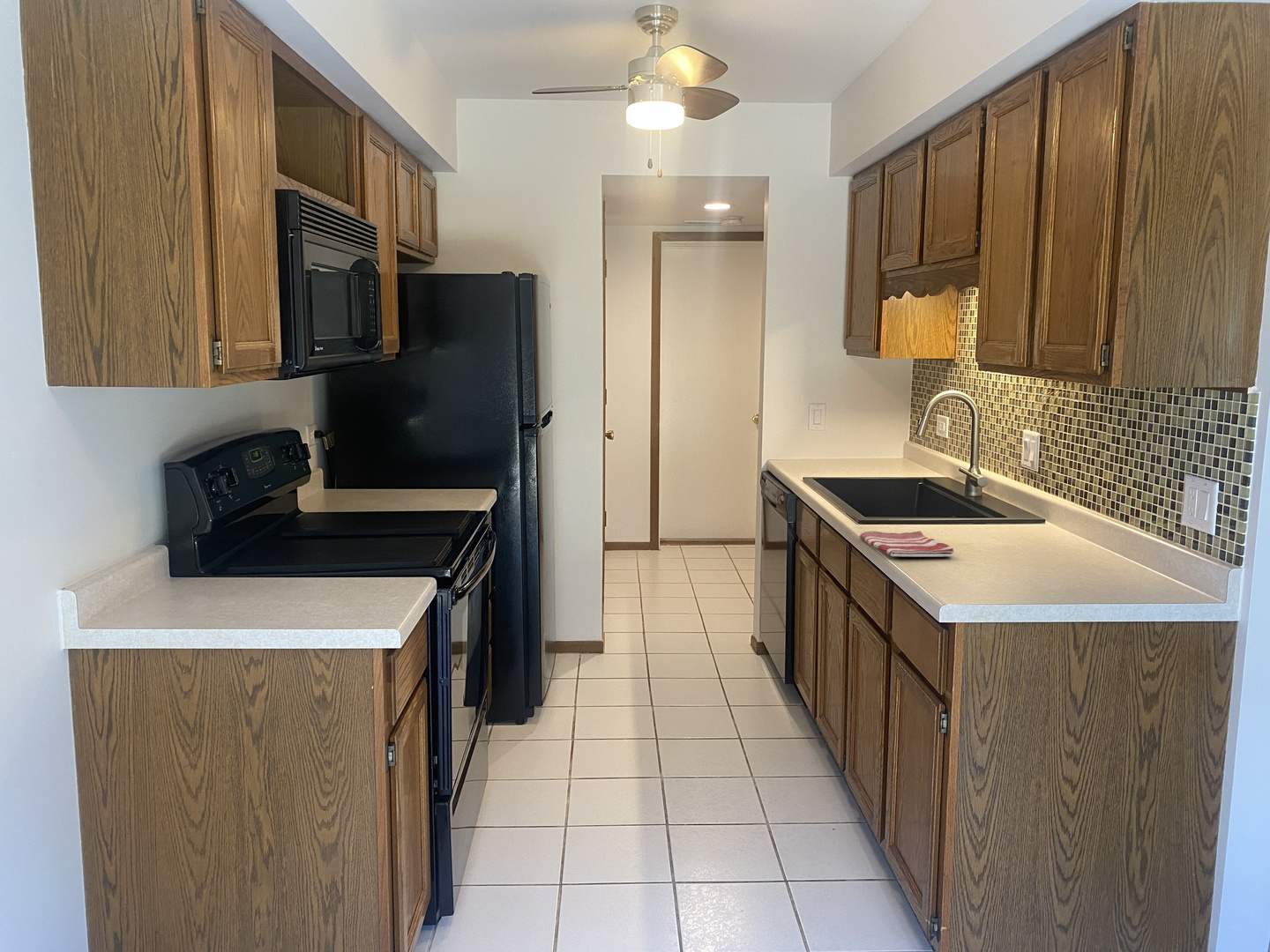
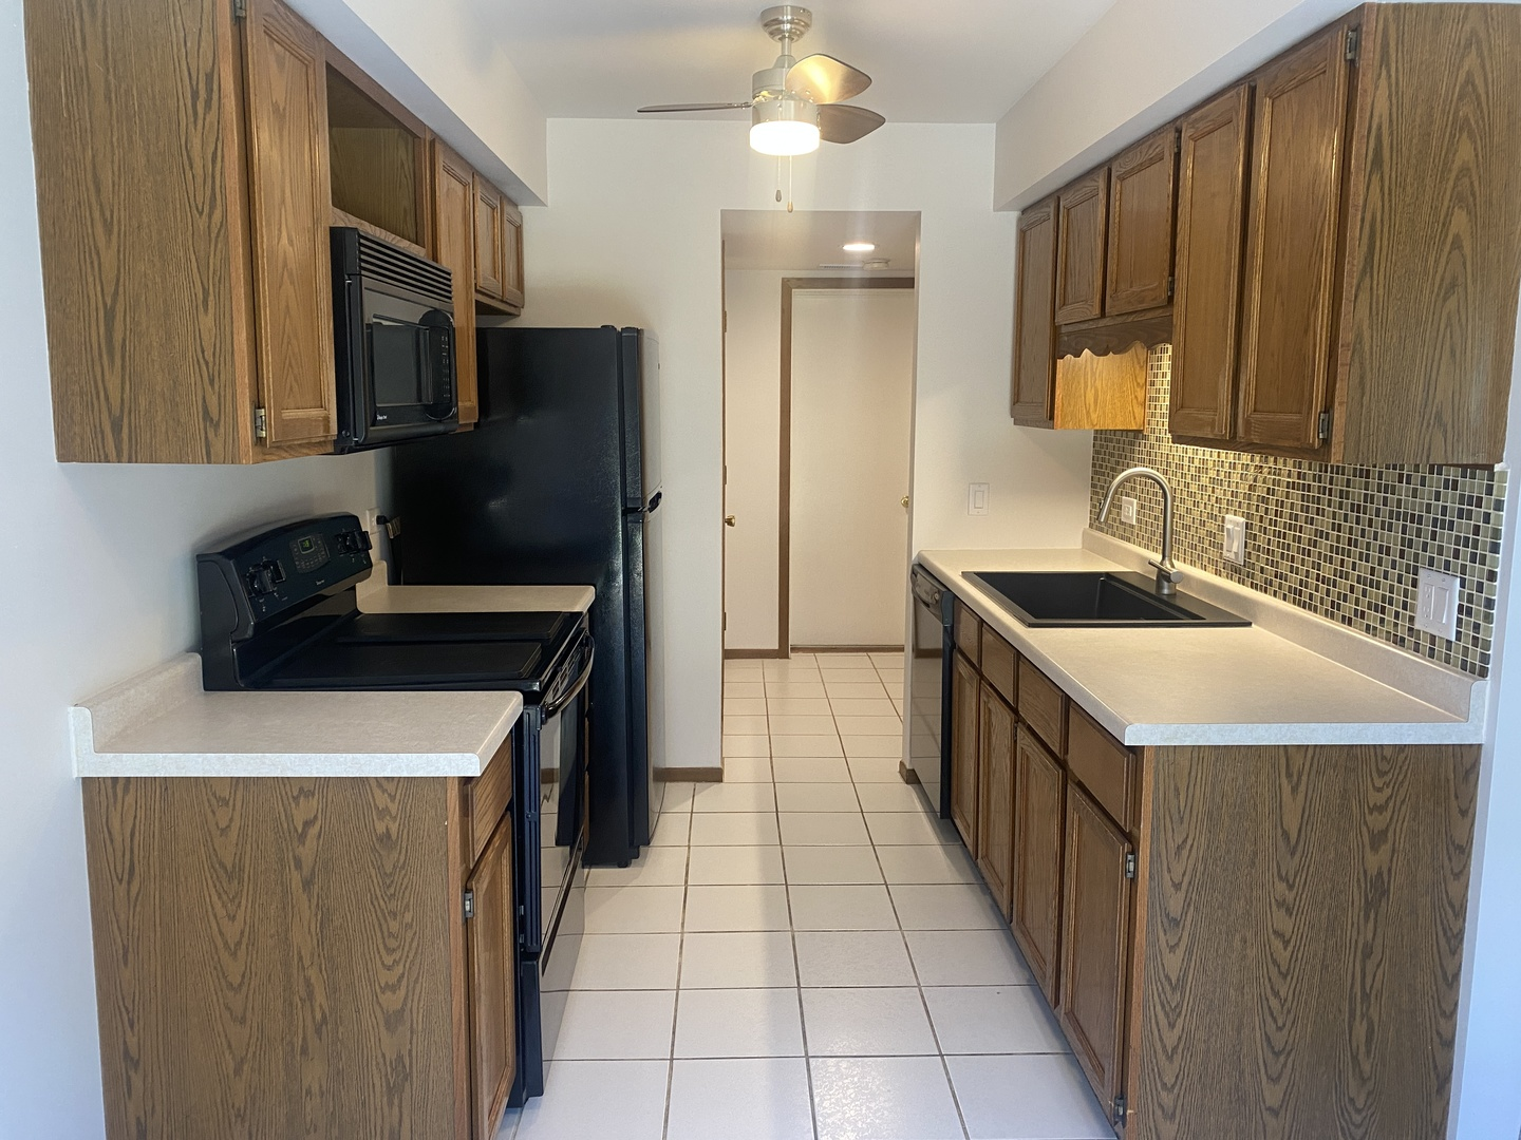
- dish towel (905, 543)
